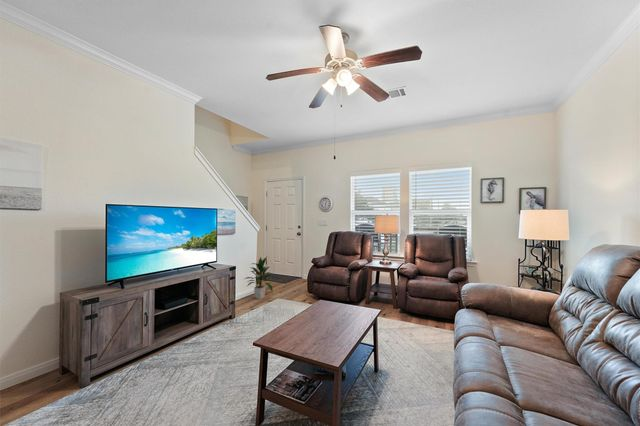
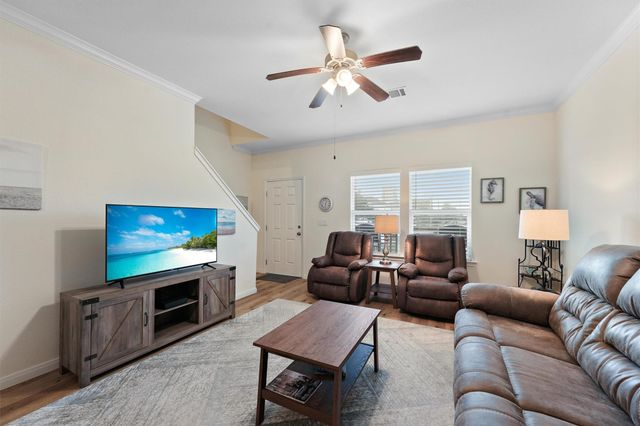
- indoor plant (260, 277)
